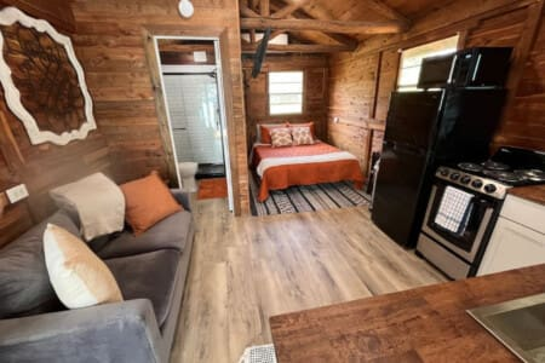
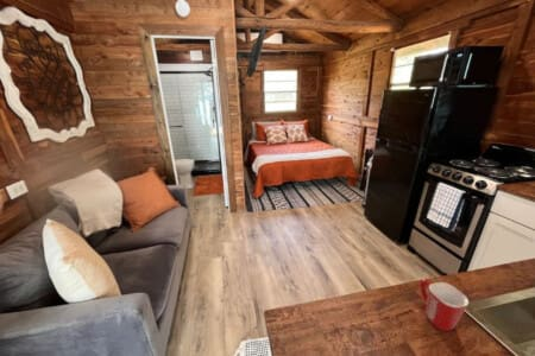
+ mug (436, 300)
